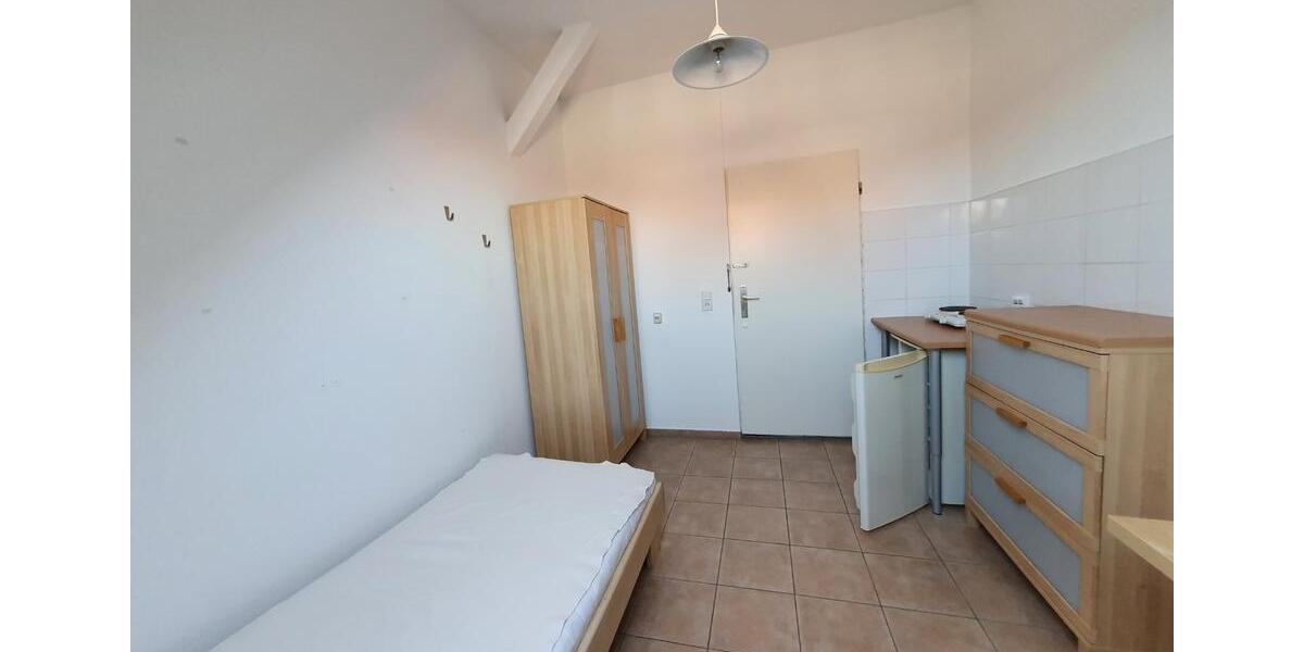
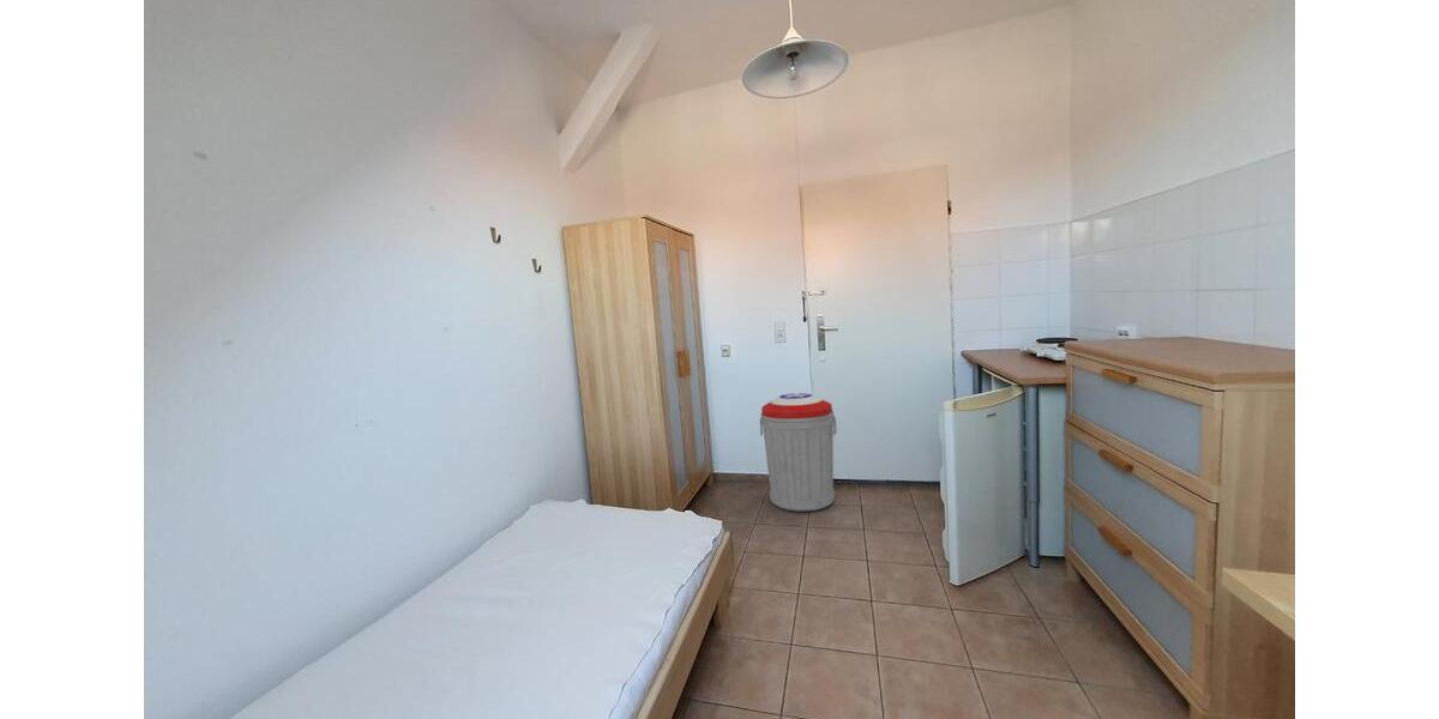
+ trash can (799, 447)
